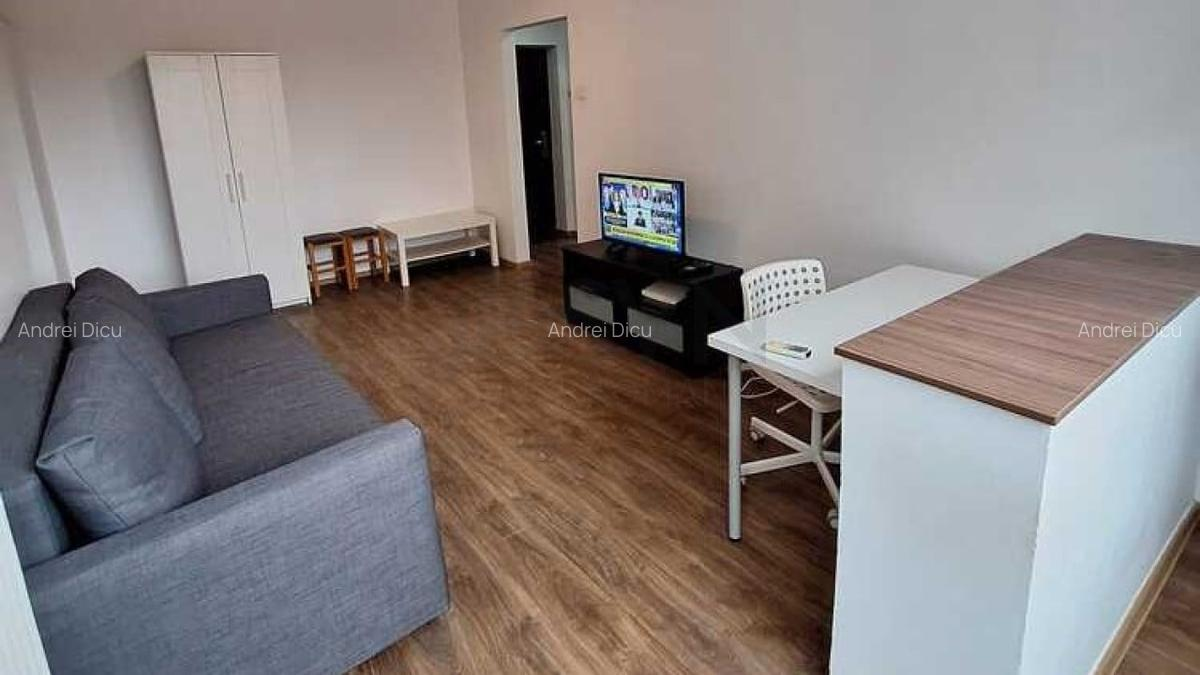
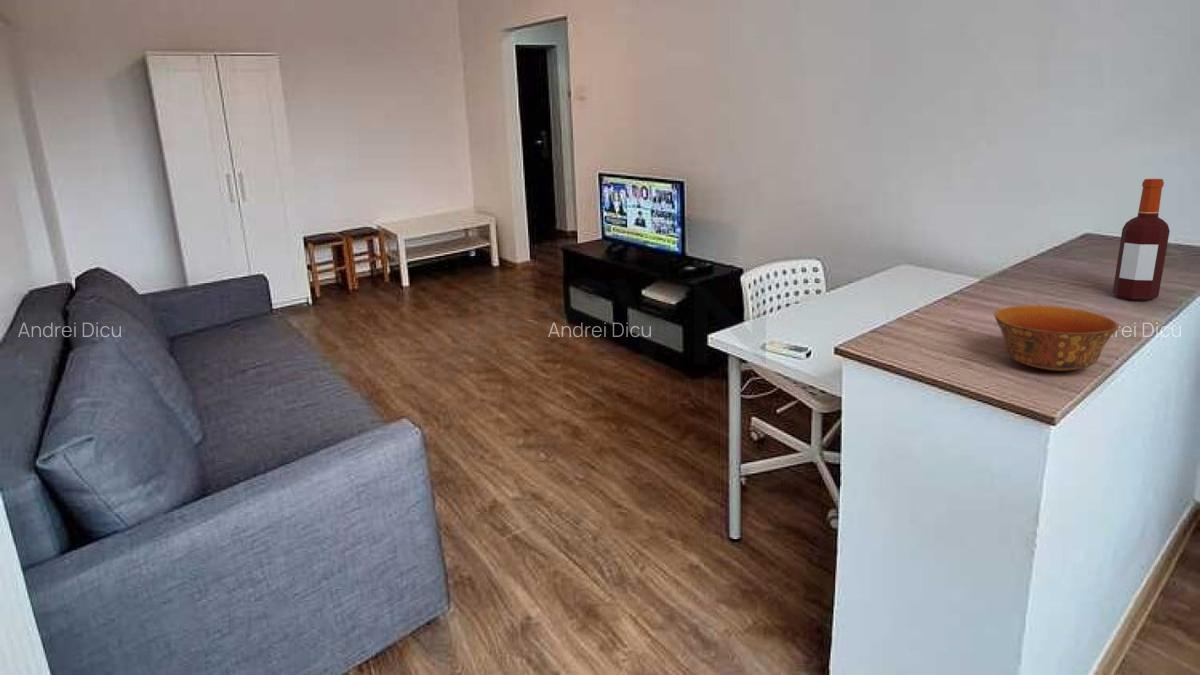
+ bowl (1051, 341)
+ bottle (1144, 239)
